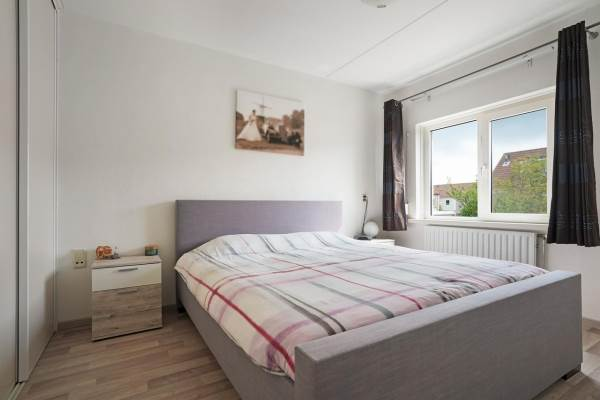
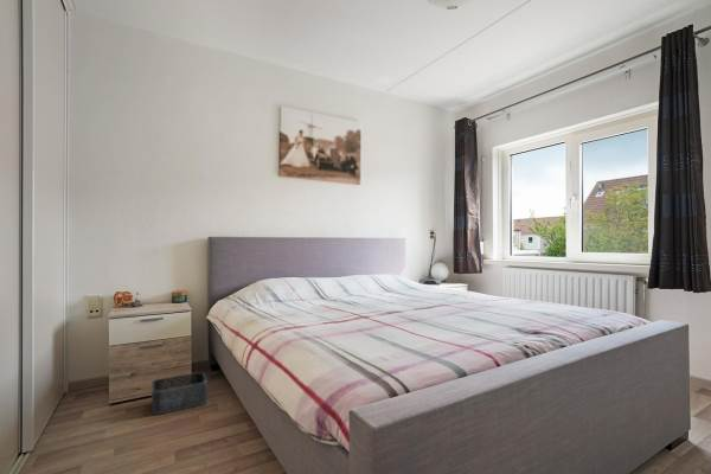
+ storage bin (179, 391)
